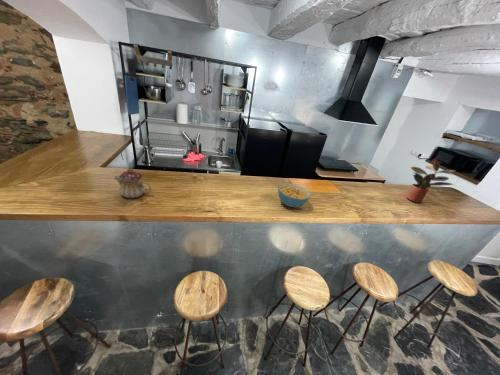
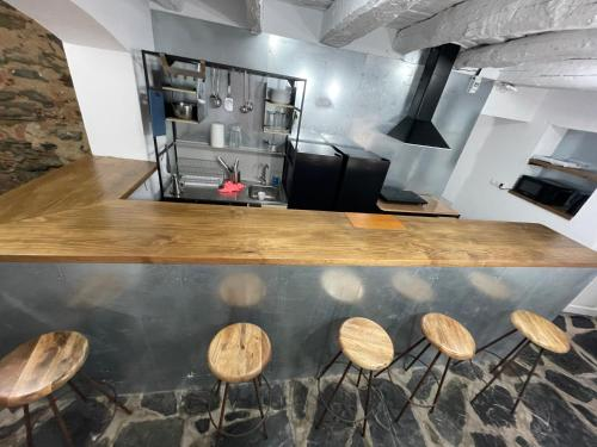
- teapot (133, 181)
- cereal bowl (292, 197)
- potted plant (429, 180)
